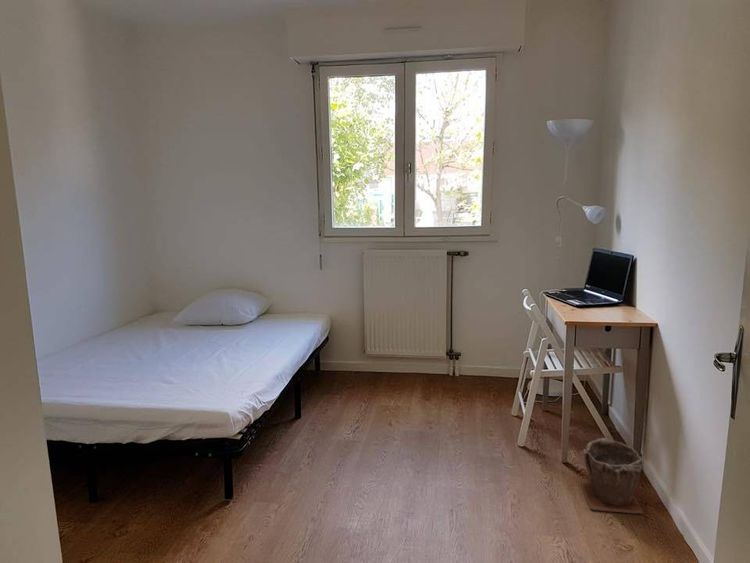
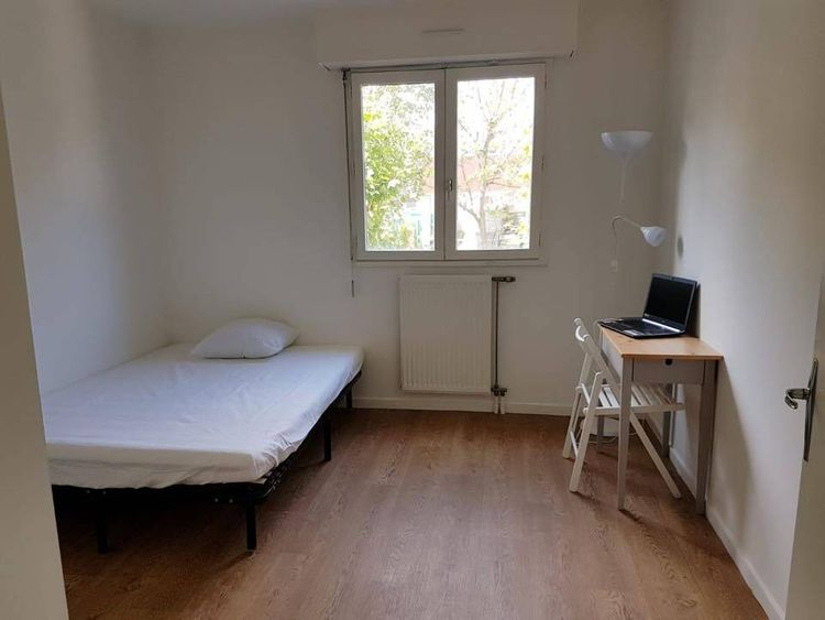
- plant pot (611, 473)
